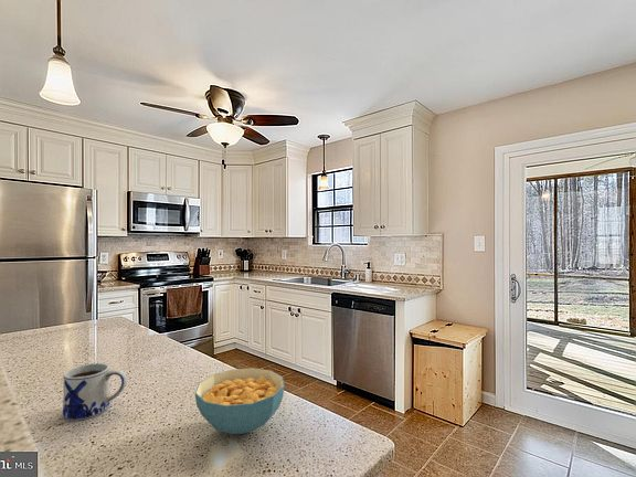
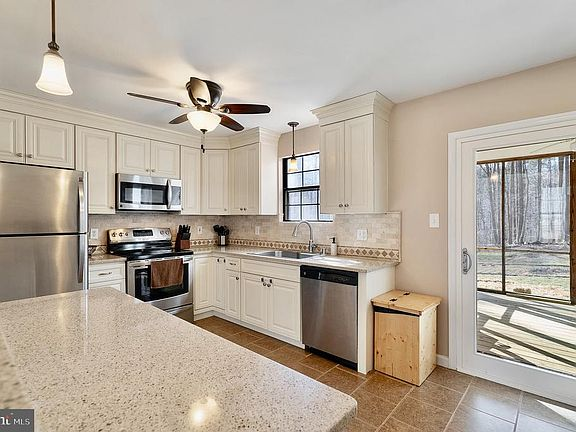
- cereal bowl (241, 405)
- mug (93, 389)
